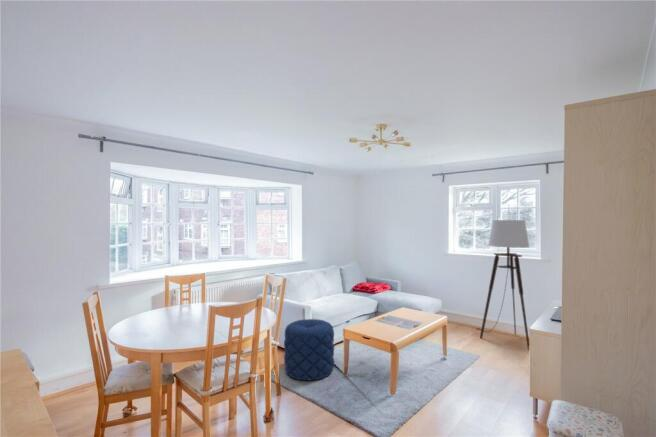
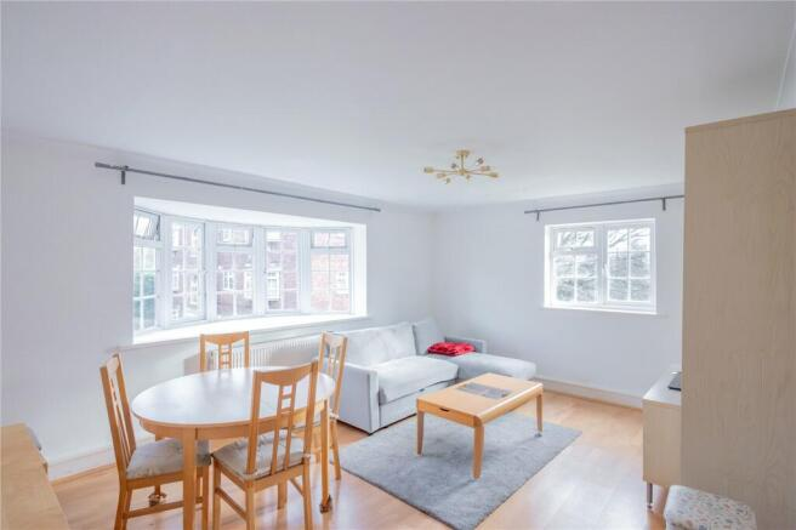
- floor lamp (506, 279)
- pouf (309, 346)
